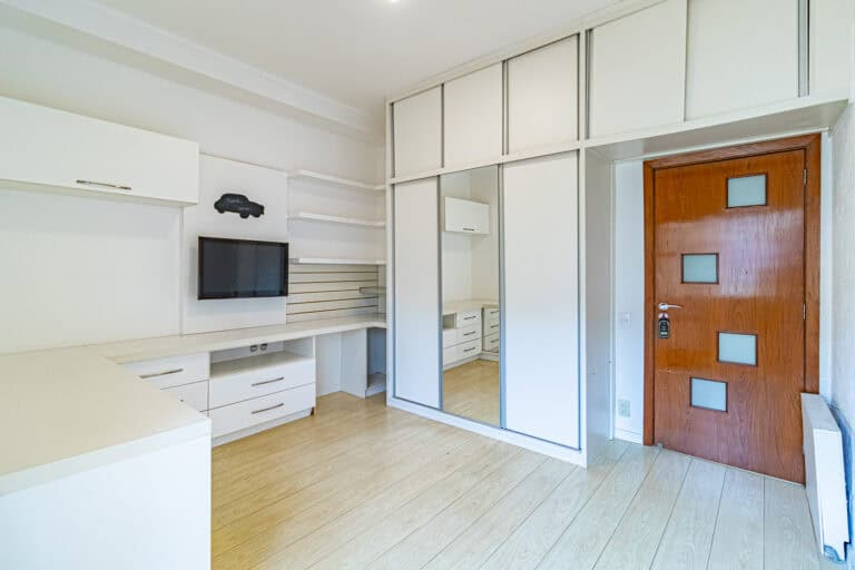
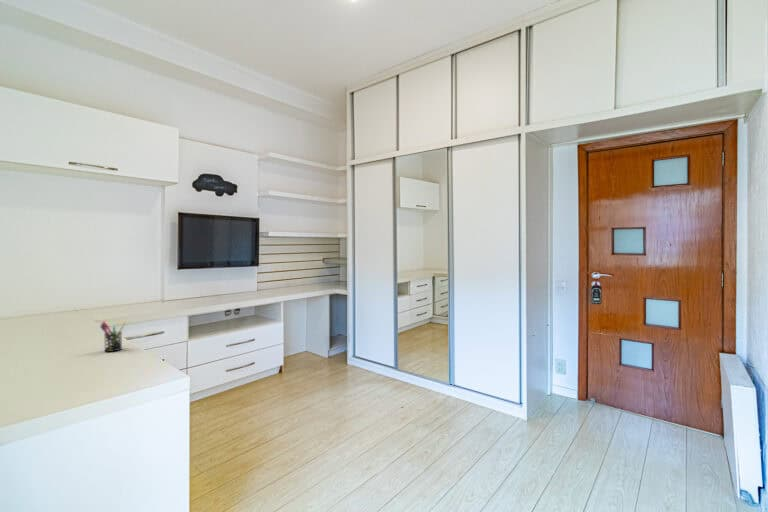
+ pen holder (112, 335)
